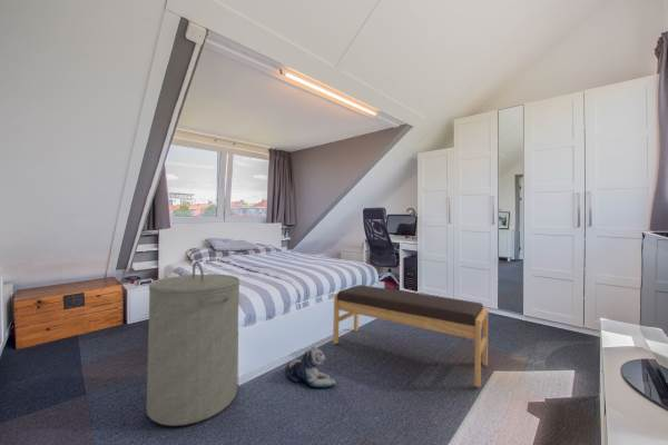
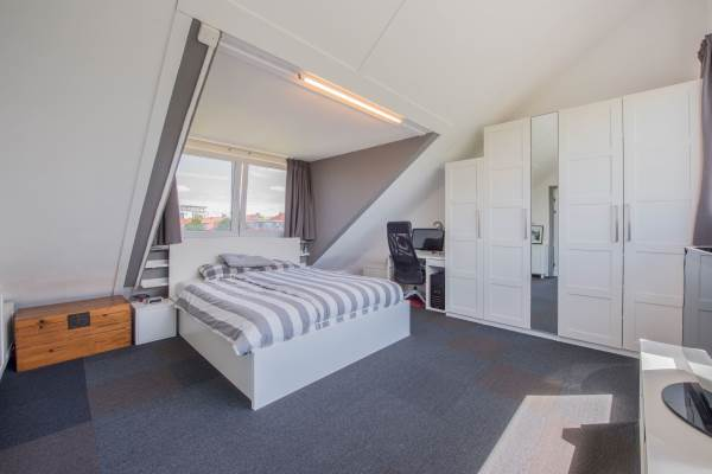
- laundry hamper (196, 329)
- plush toy (310, 362)
- bench (405, 324)
